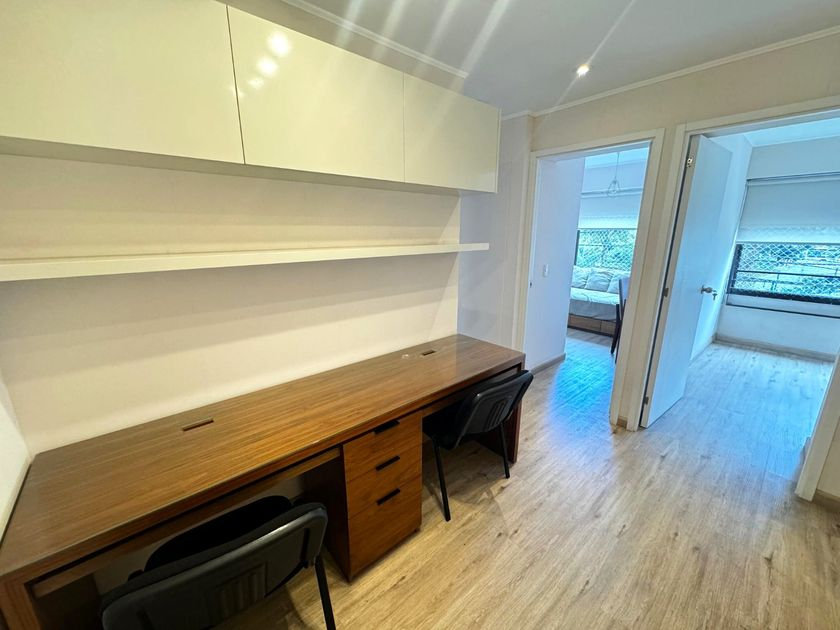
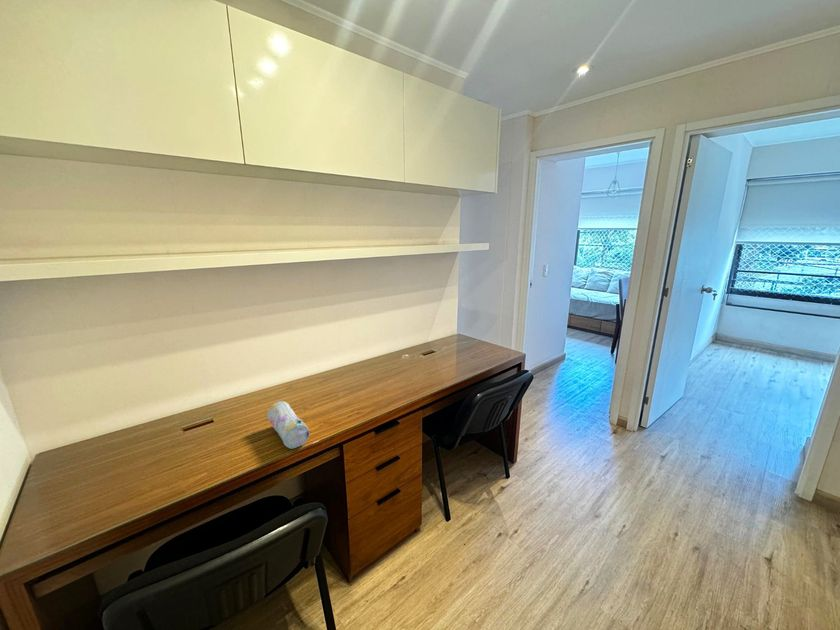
+ pencil case (287, 423)
